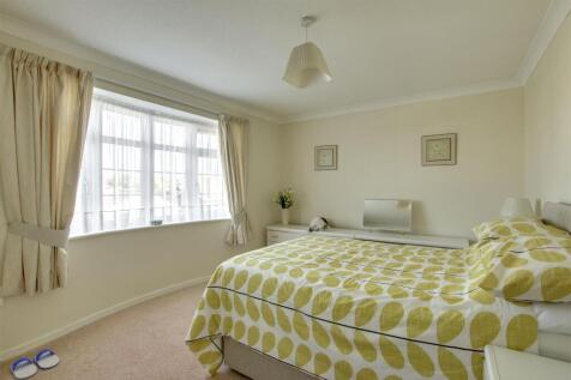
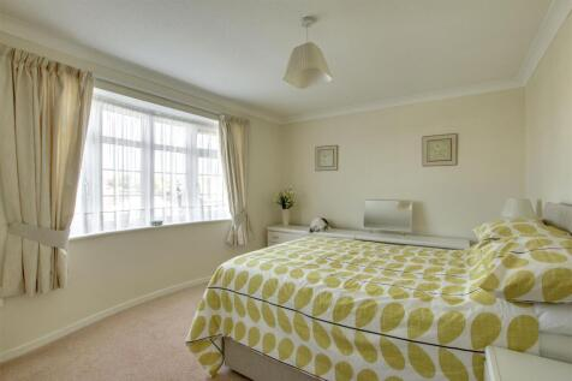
- flip-flop (35, 361)
